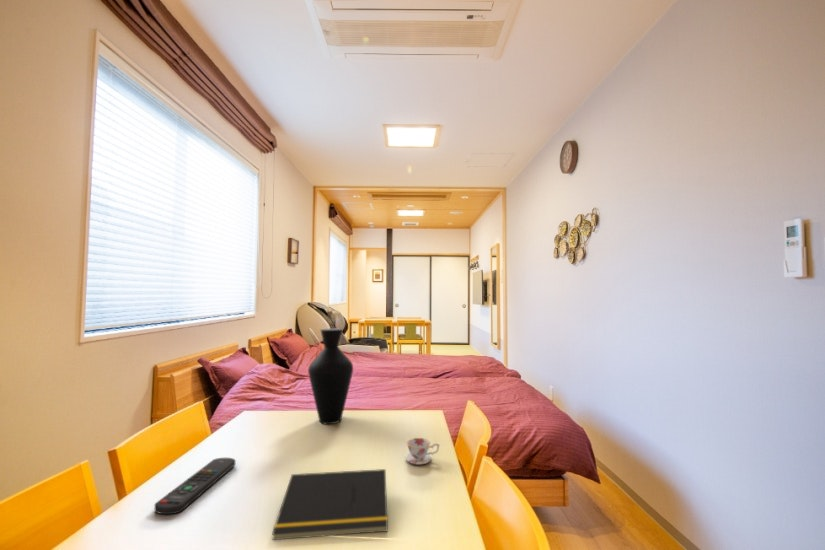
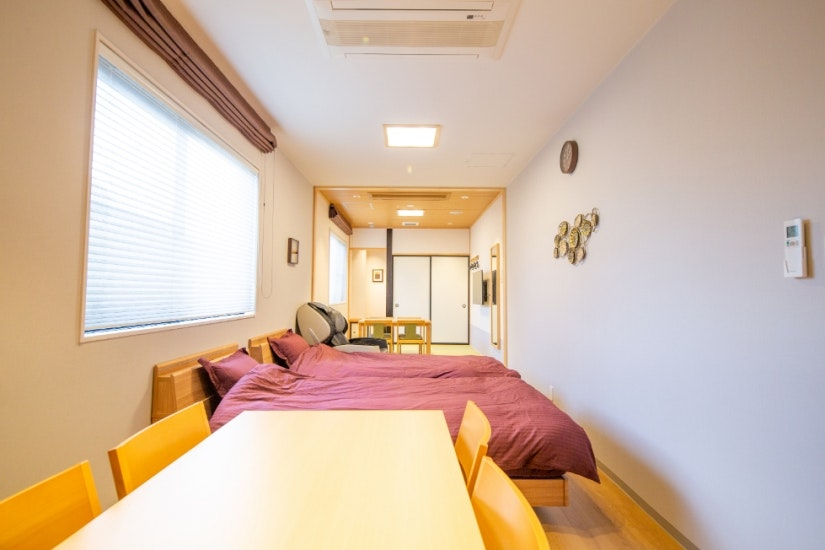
- vase (331, 374)
- teacup (422, 451)
- notepad (335, 500)
- remote control (199, 481)
